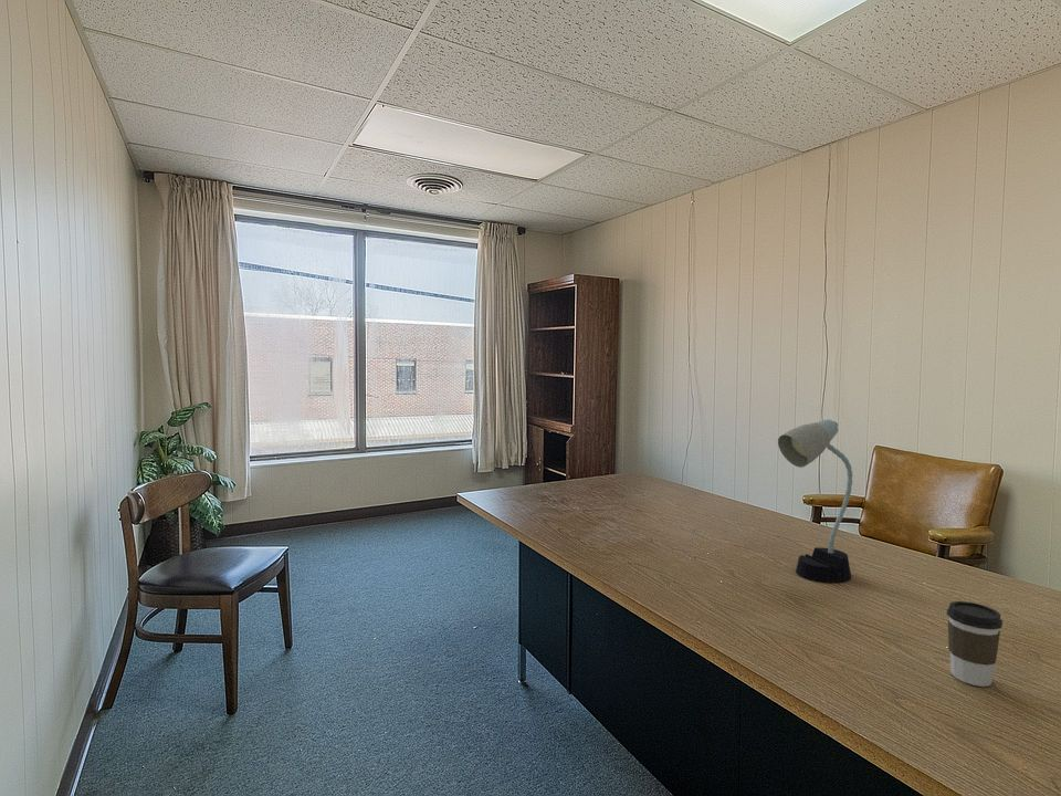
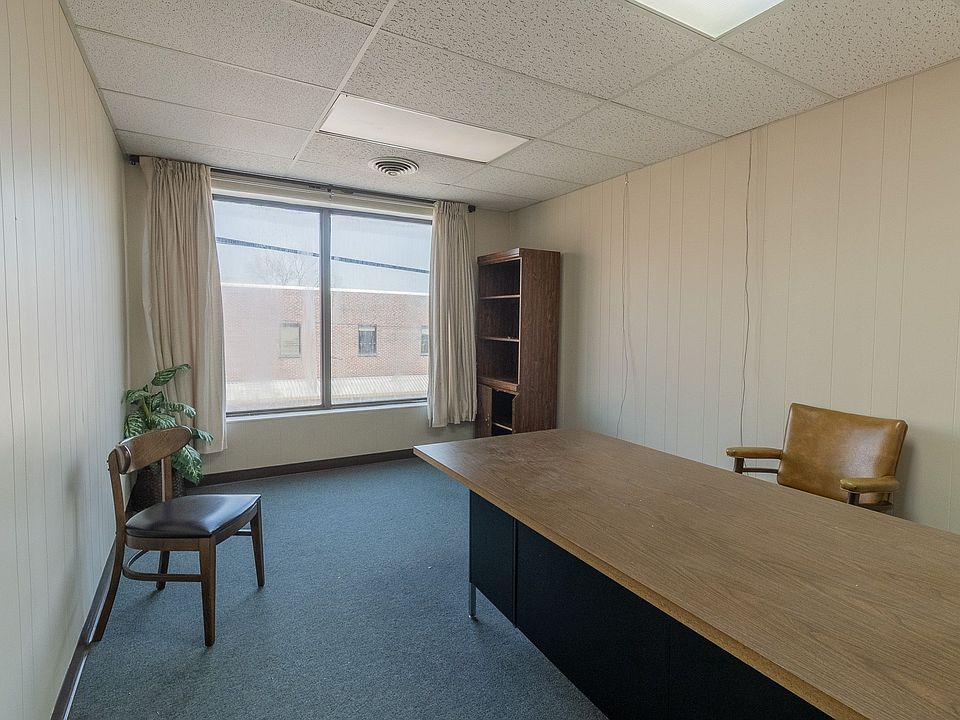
- coffee cup (973, 643)
- desk lamp (840, 509)
